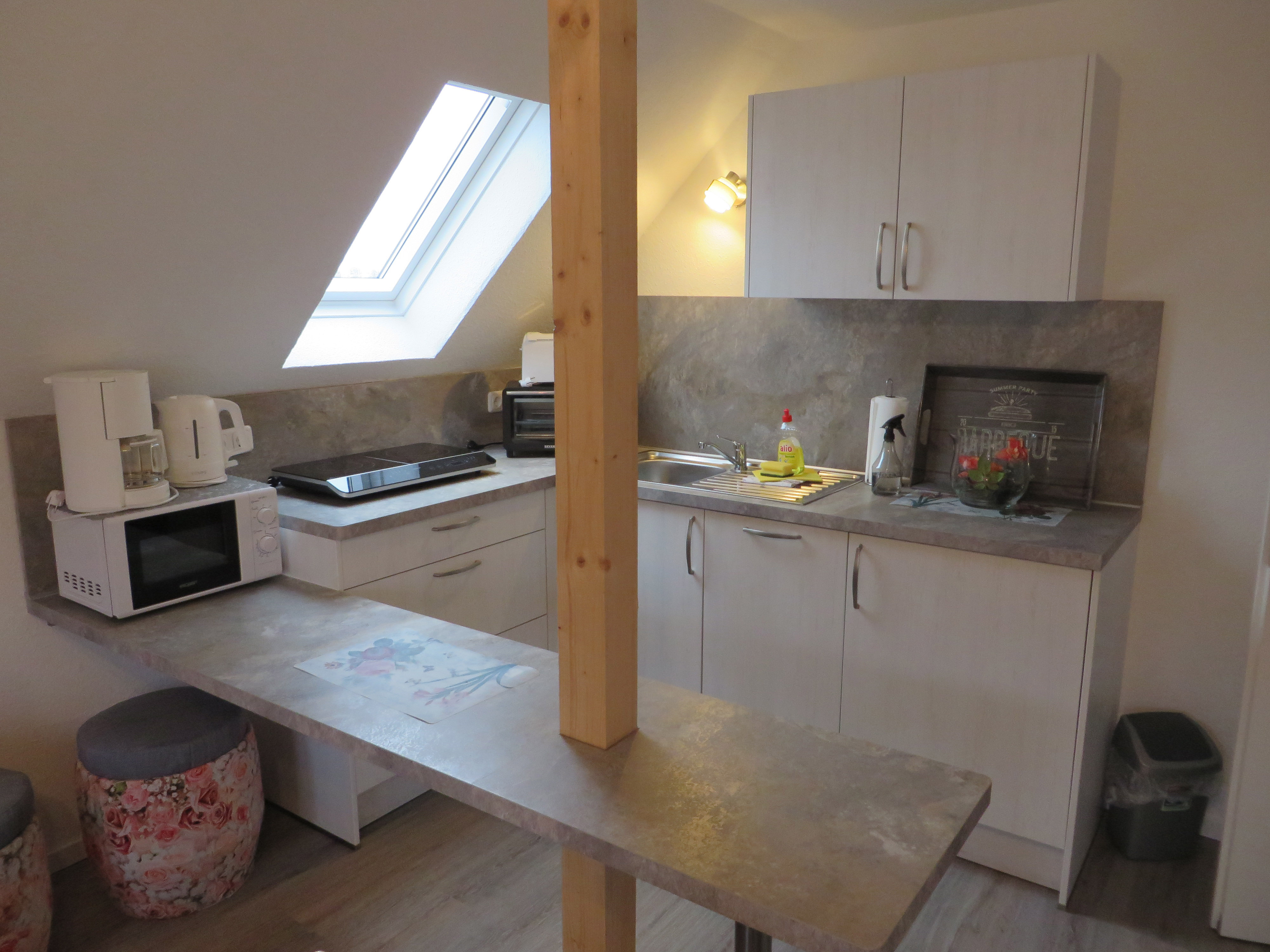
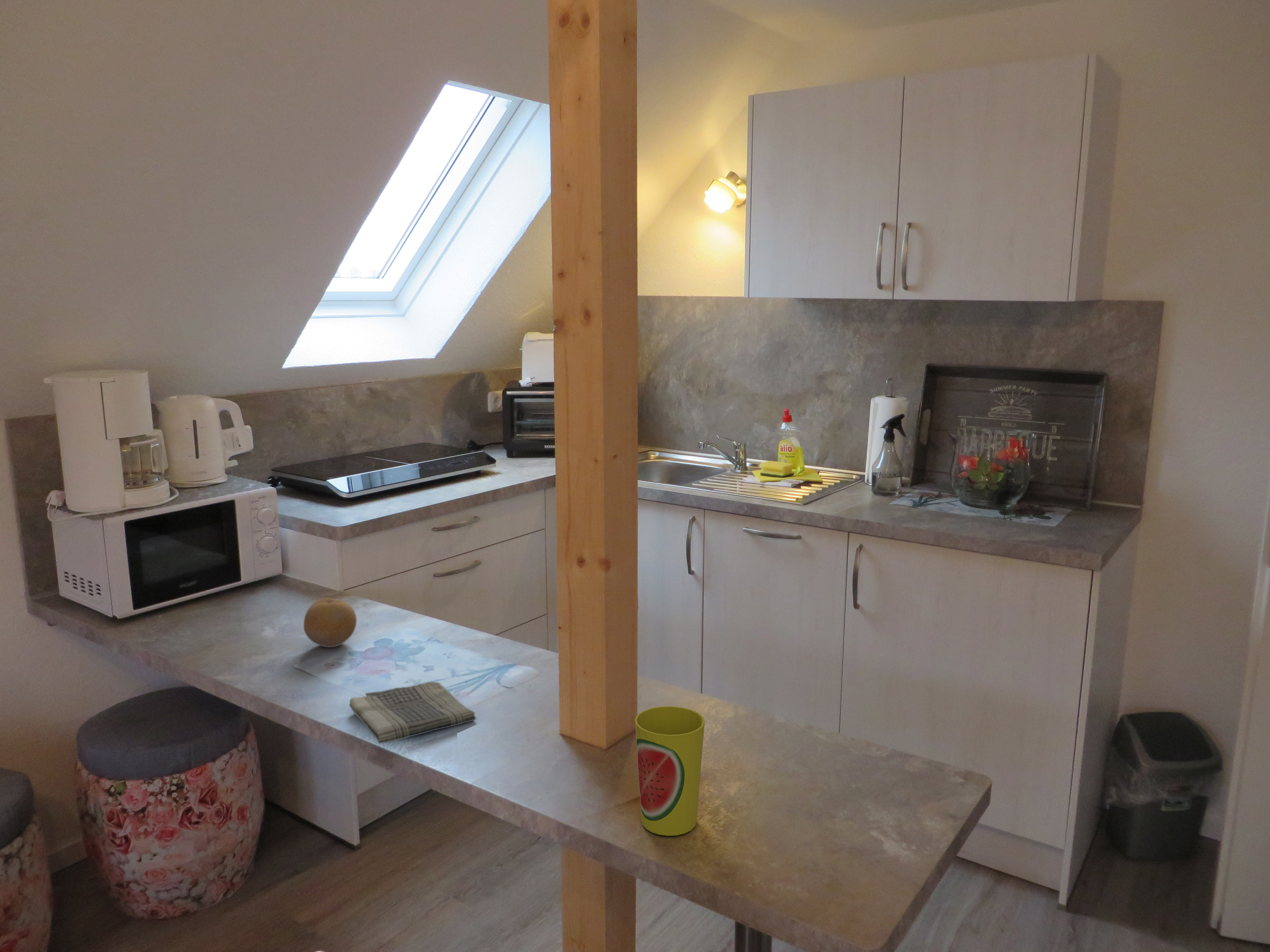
+ fruit (330, 623)
+ dish towel (410, 707)
+ cup (669, 771)
